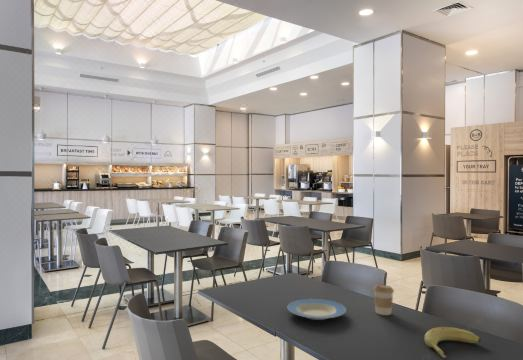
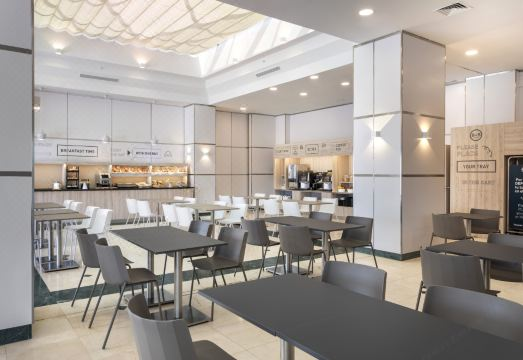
- coffee cup (383, 298)
- plate (316, 311)
- banana (450, 339)
